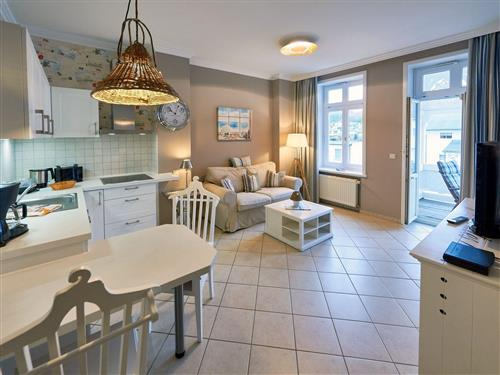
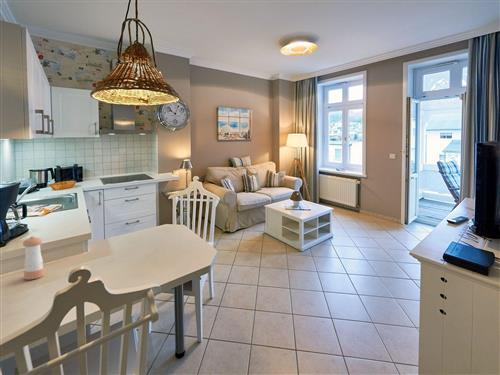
+ pepper shaker (33, 256)
